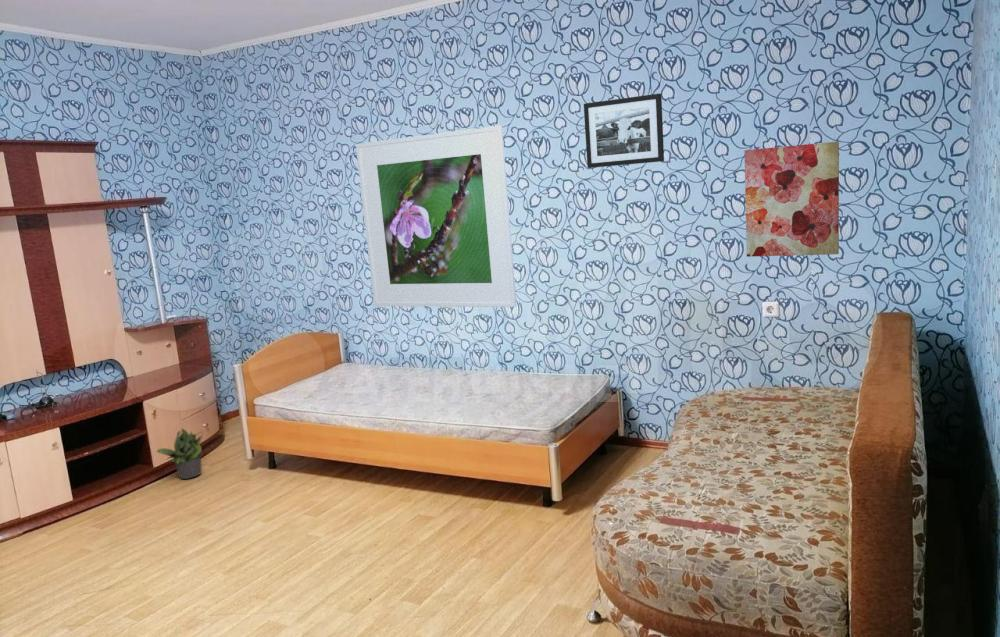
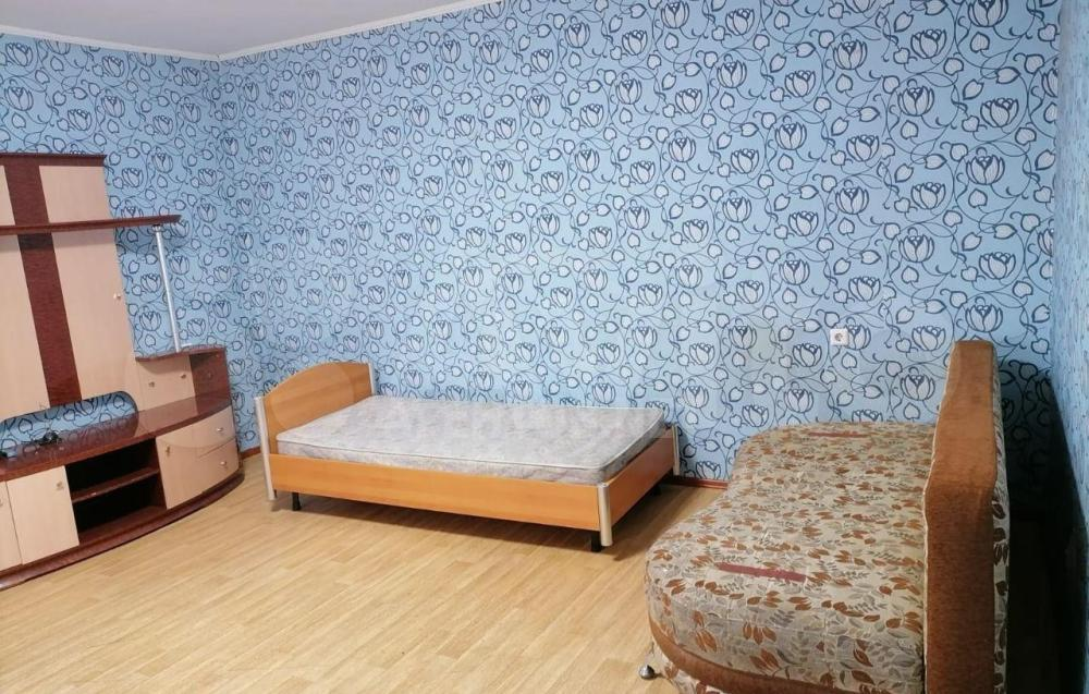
- wall art (791, 201)
- picture frame (623, 132)
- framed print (433, 222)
- potted plant (180, 453)
